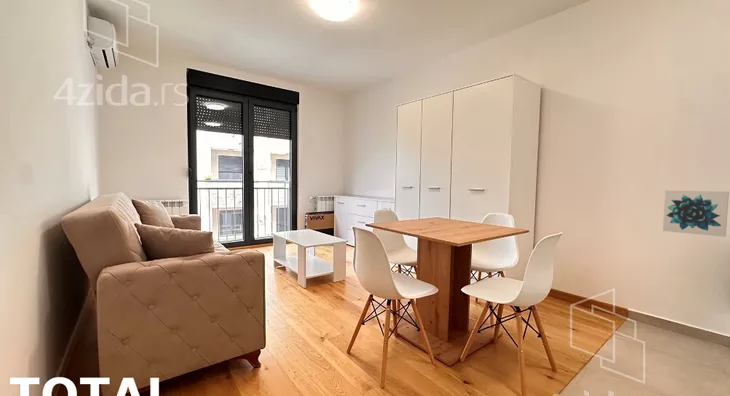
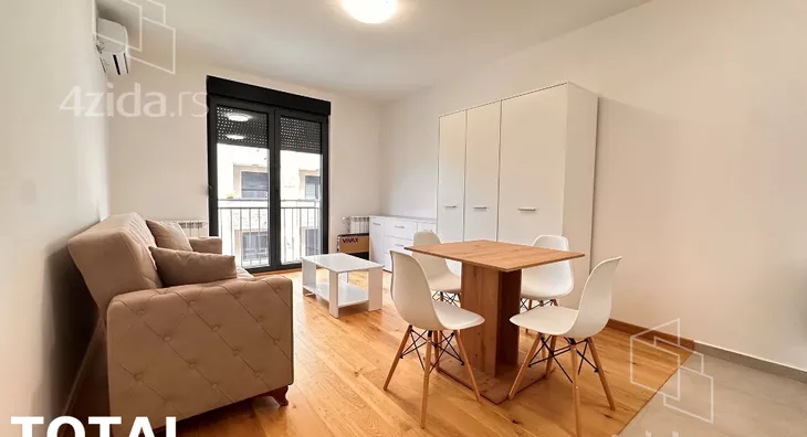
- wall art (694, 212)
